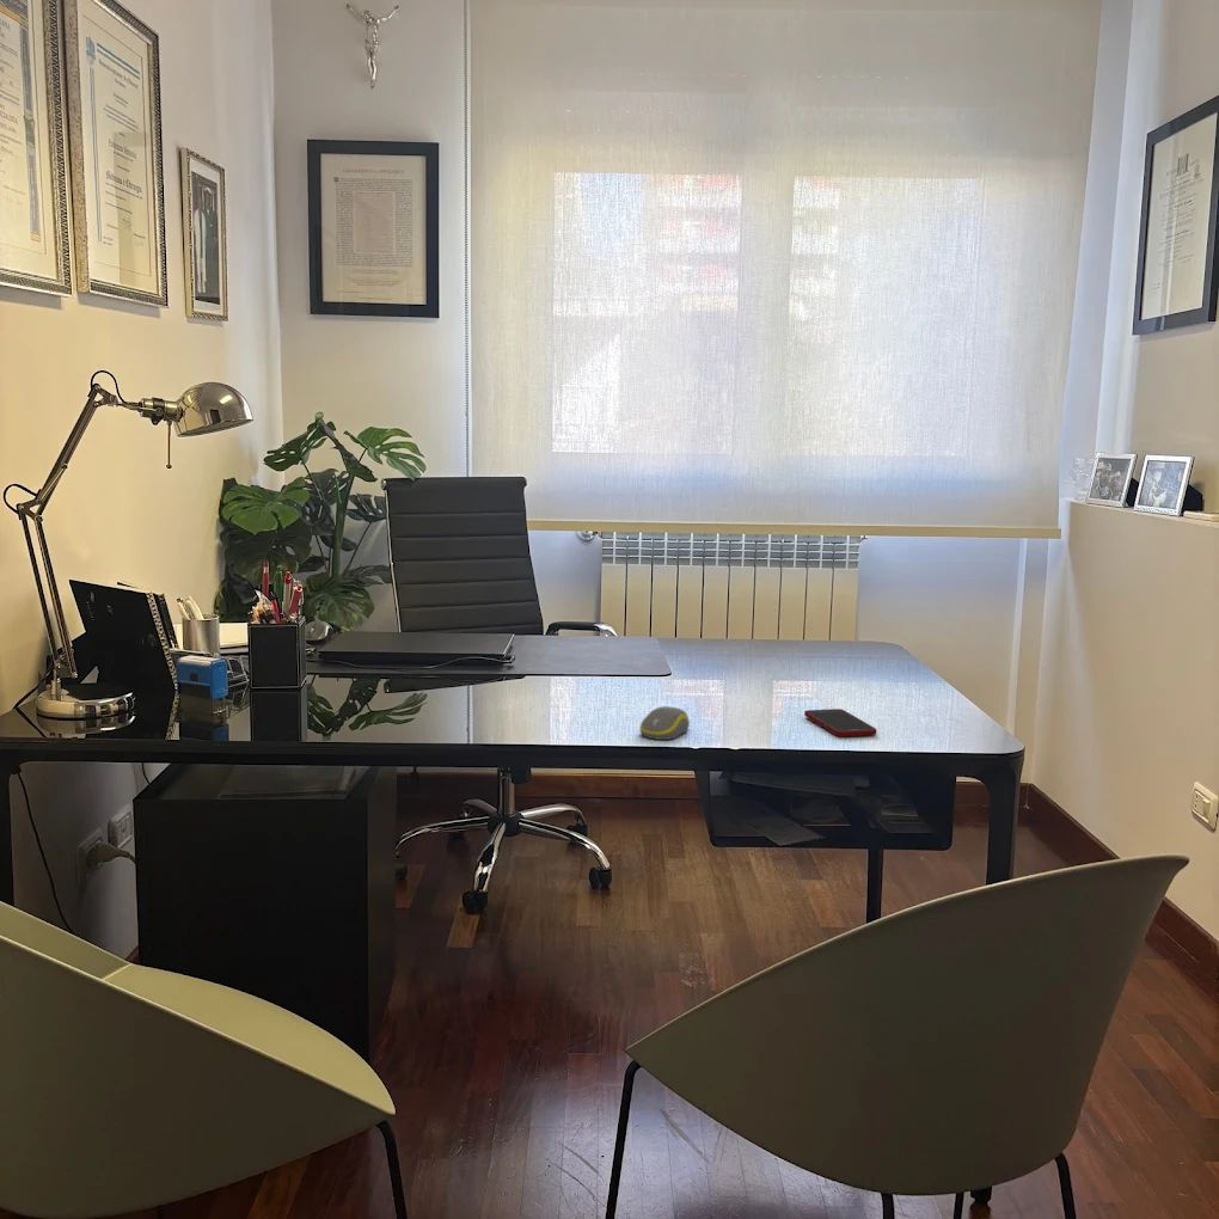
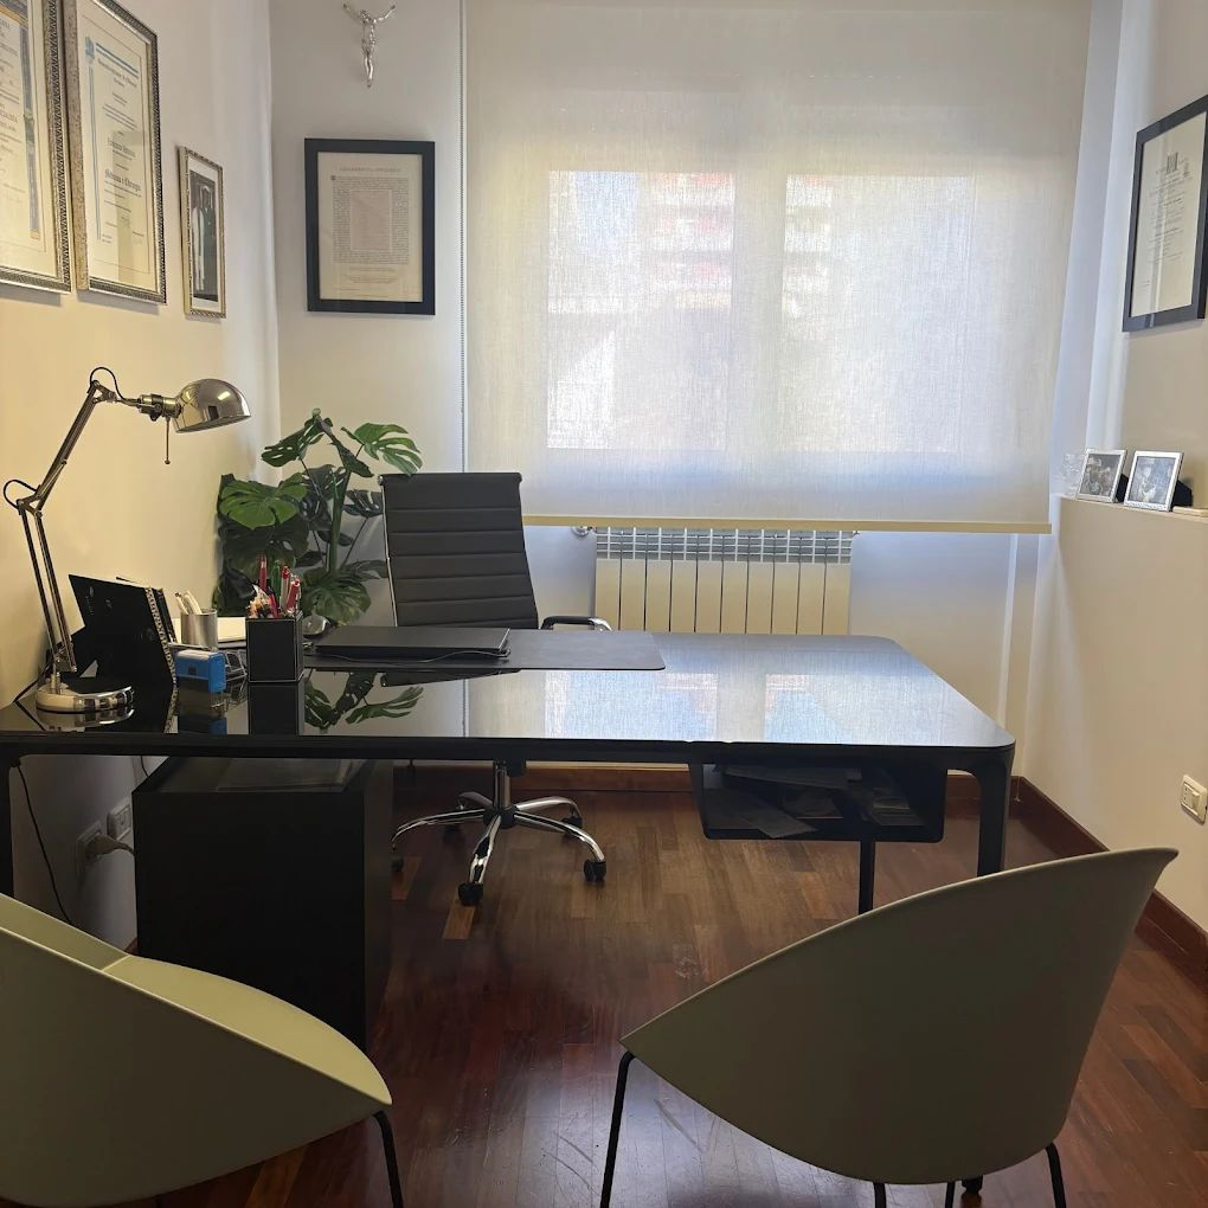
- computer mouse (664, 721)
- cell phone (839, 722)
